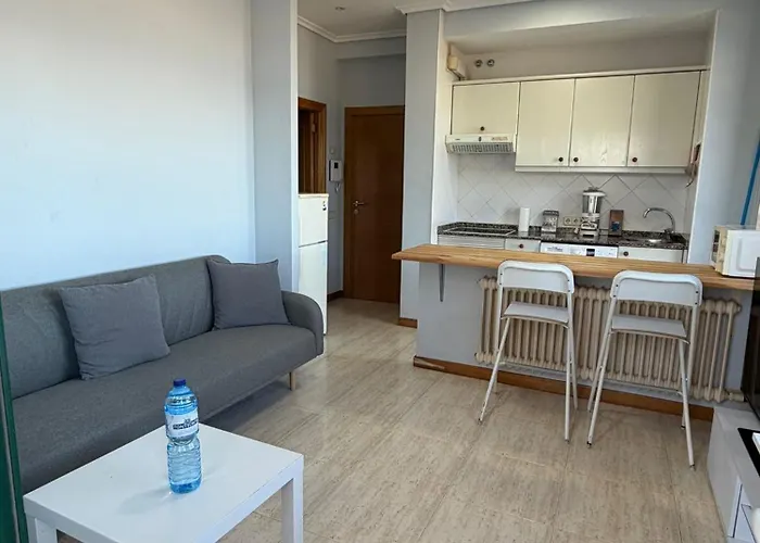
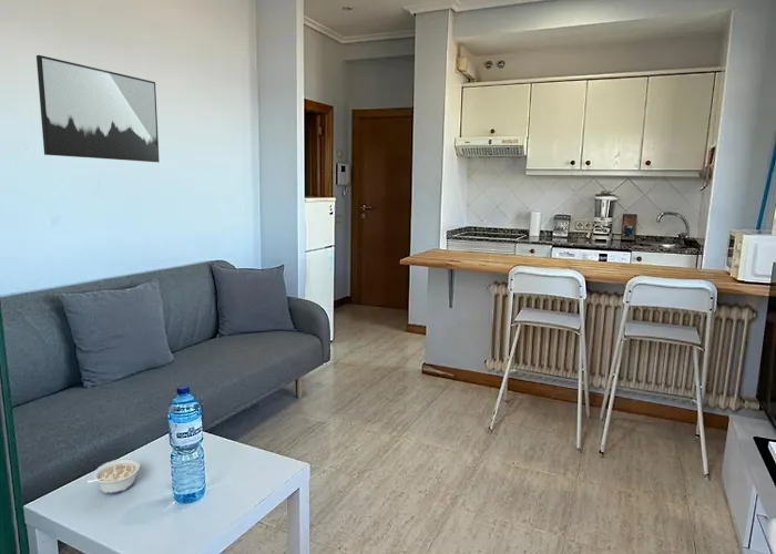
+ wall art (104, 114)
+ legume (115, 476)
